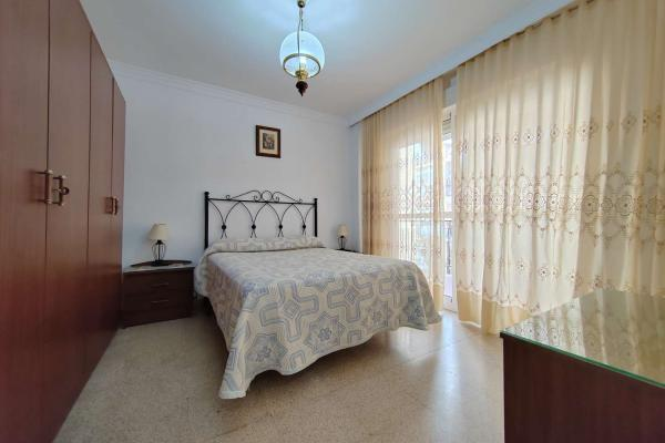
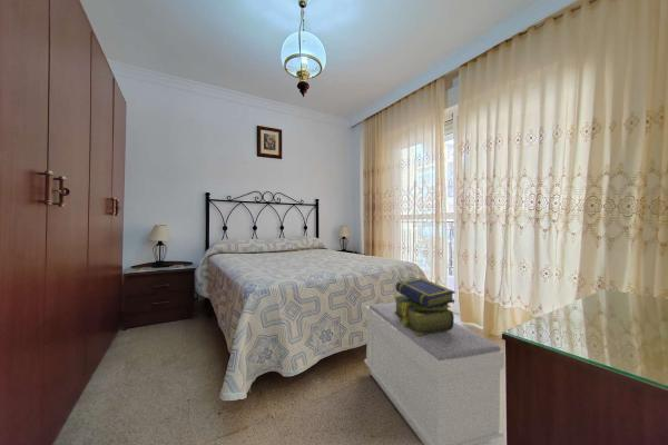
+ stack of books (424, 304)
+ bench (421, 359)
